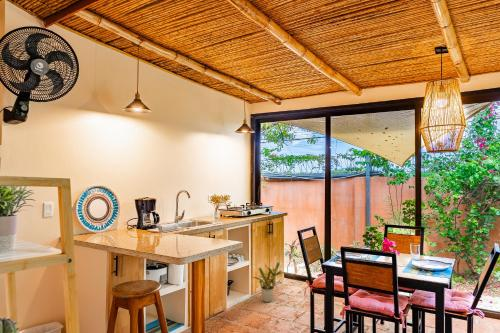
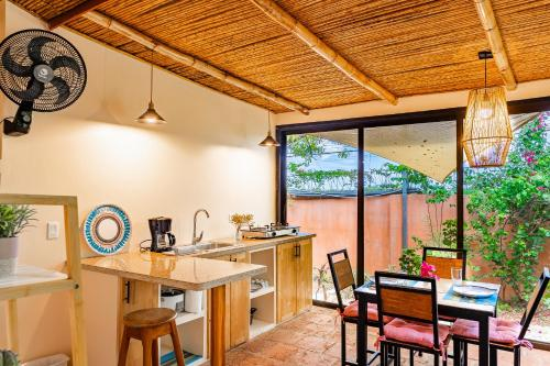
- potted plant (270, 282)
